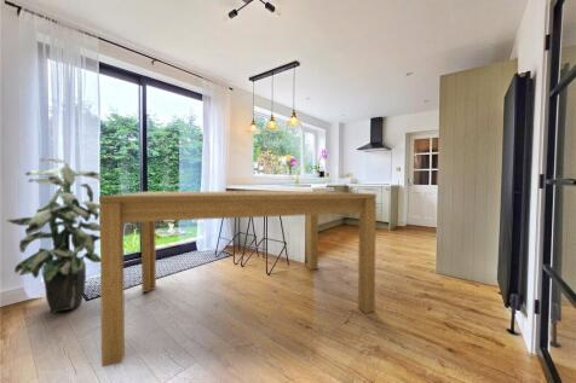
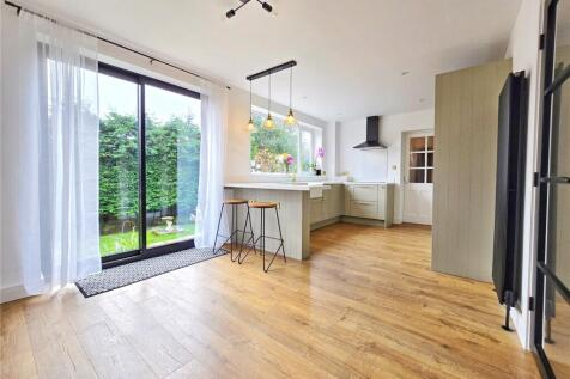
- dining table (248, 216)
- indoor plant (62, 233)
